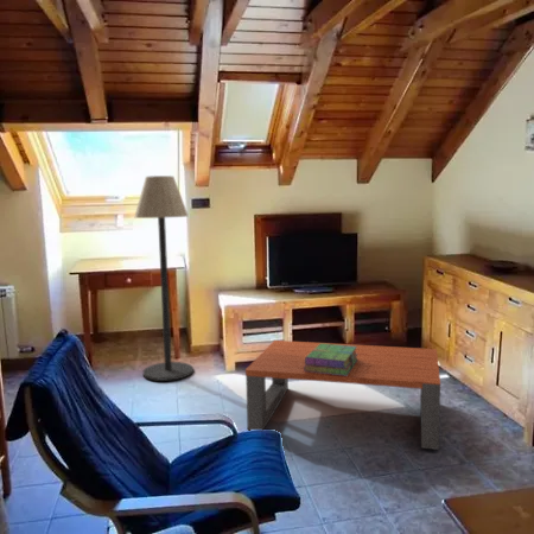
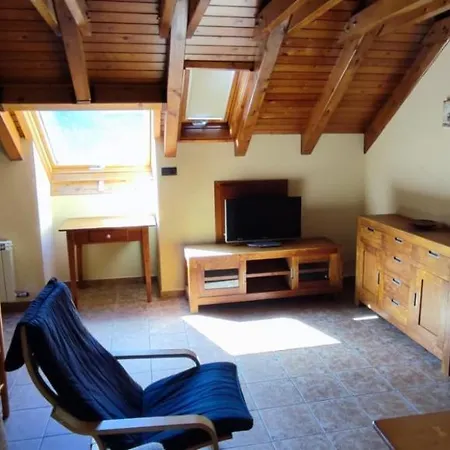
- coffee table (345, 382)
- floor lamp (164, 276)
- stack of books (331, 357)
